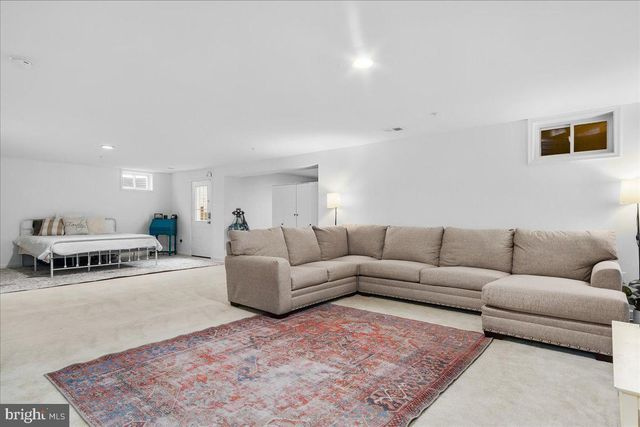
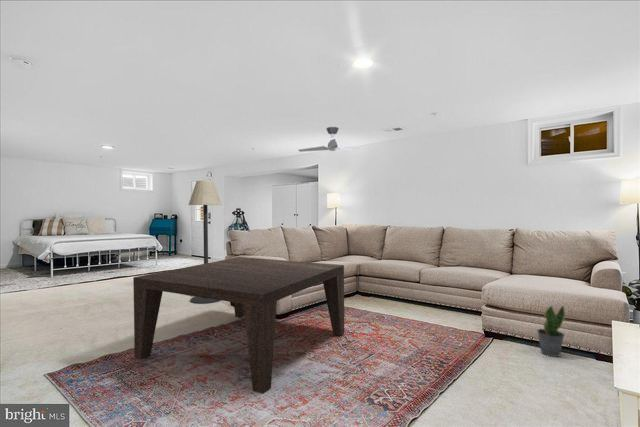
+ potted plant (550, 328)
+ ceiling fan (332, 137)
+ coffee table (248, 307)
+ floor lamp (205, 240)
